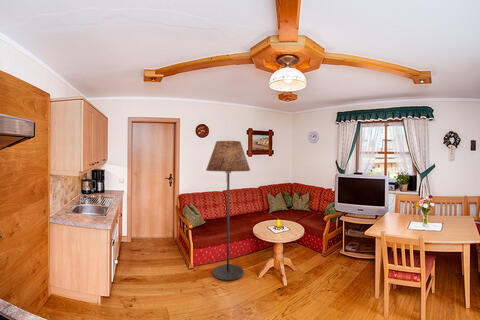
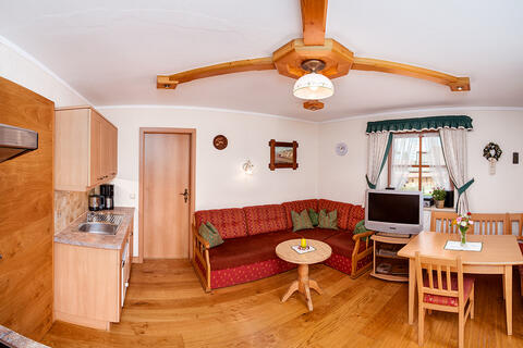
- floor lamp (228, 207)
